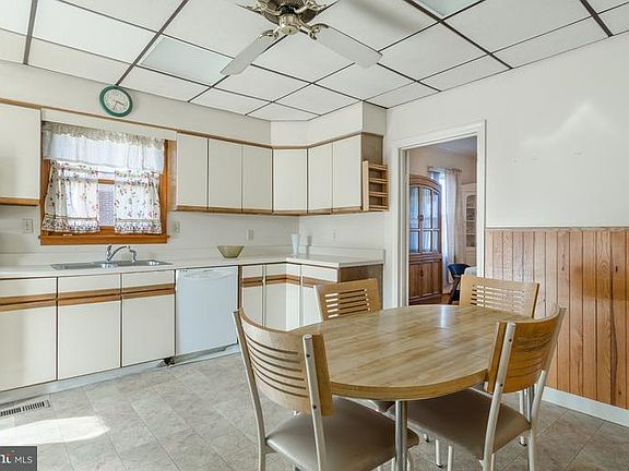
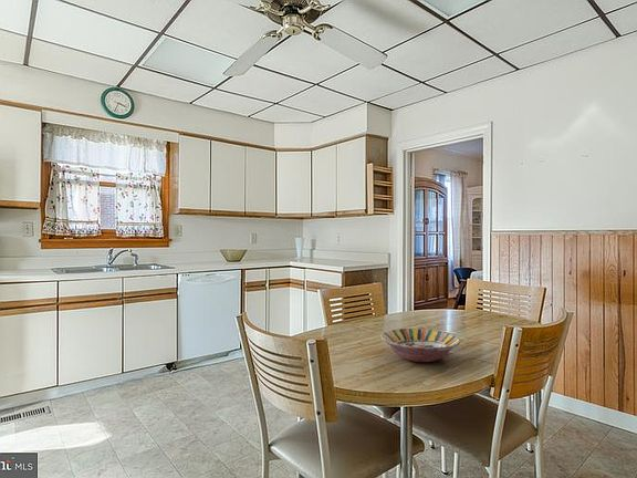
+ serving bowl (419, 346)
